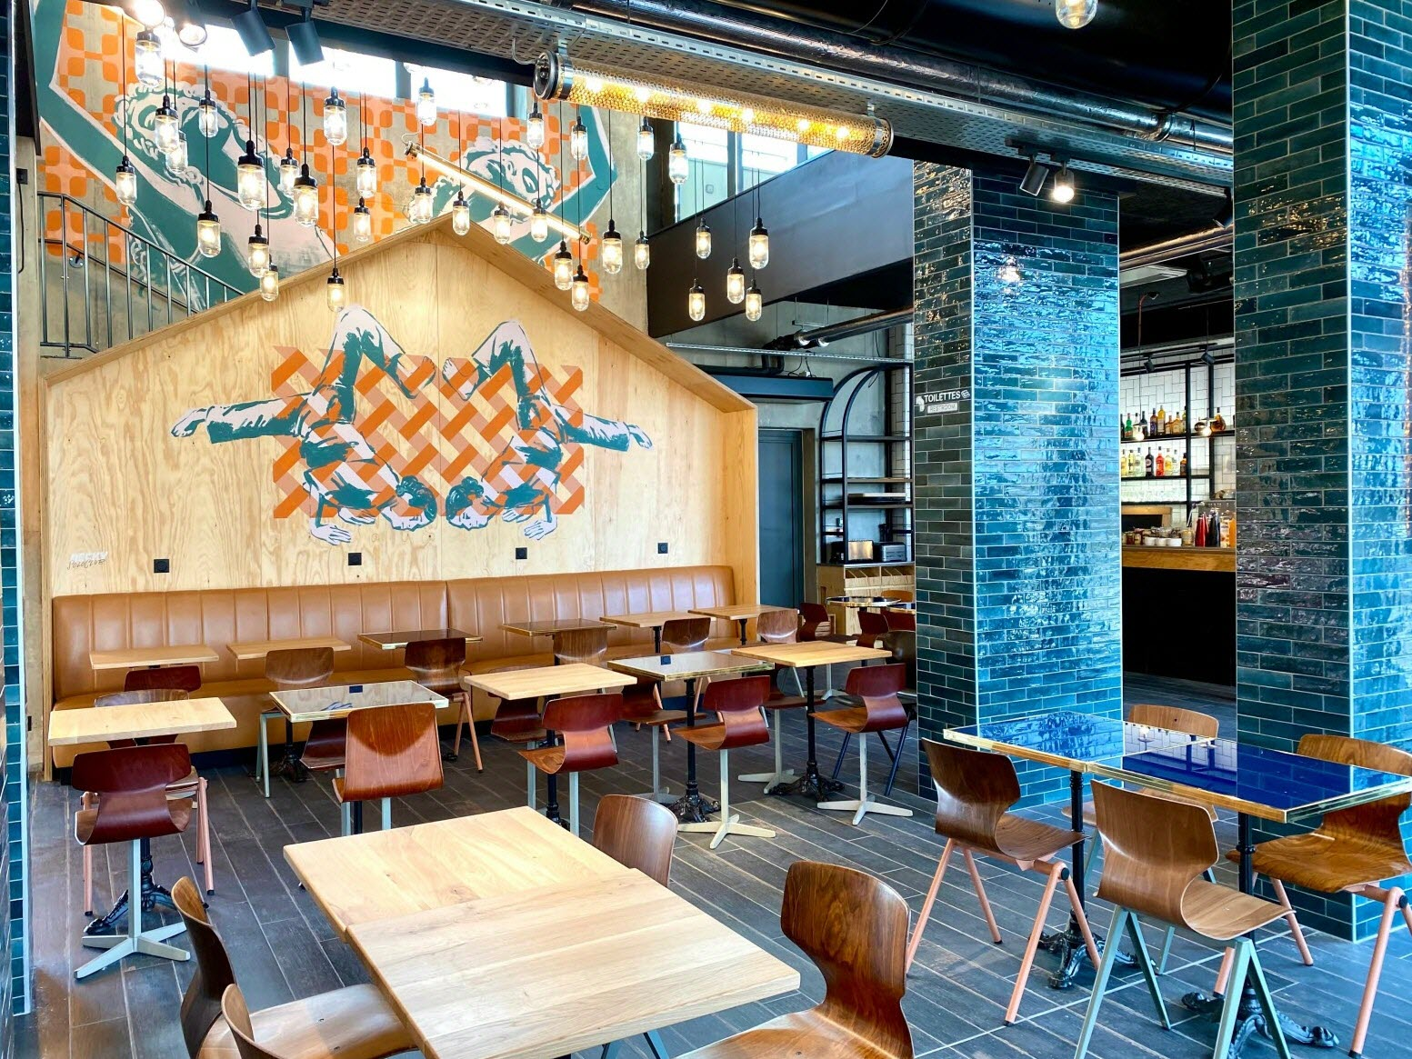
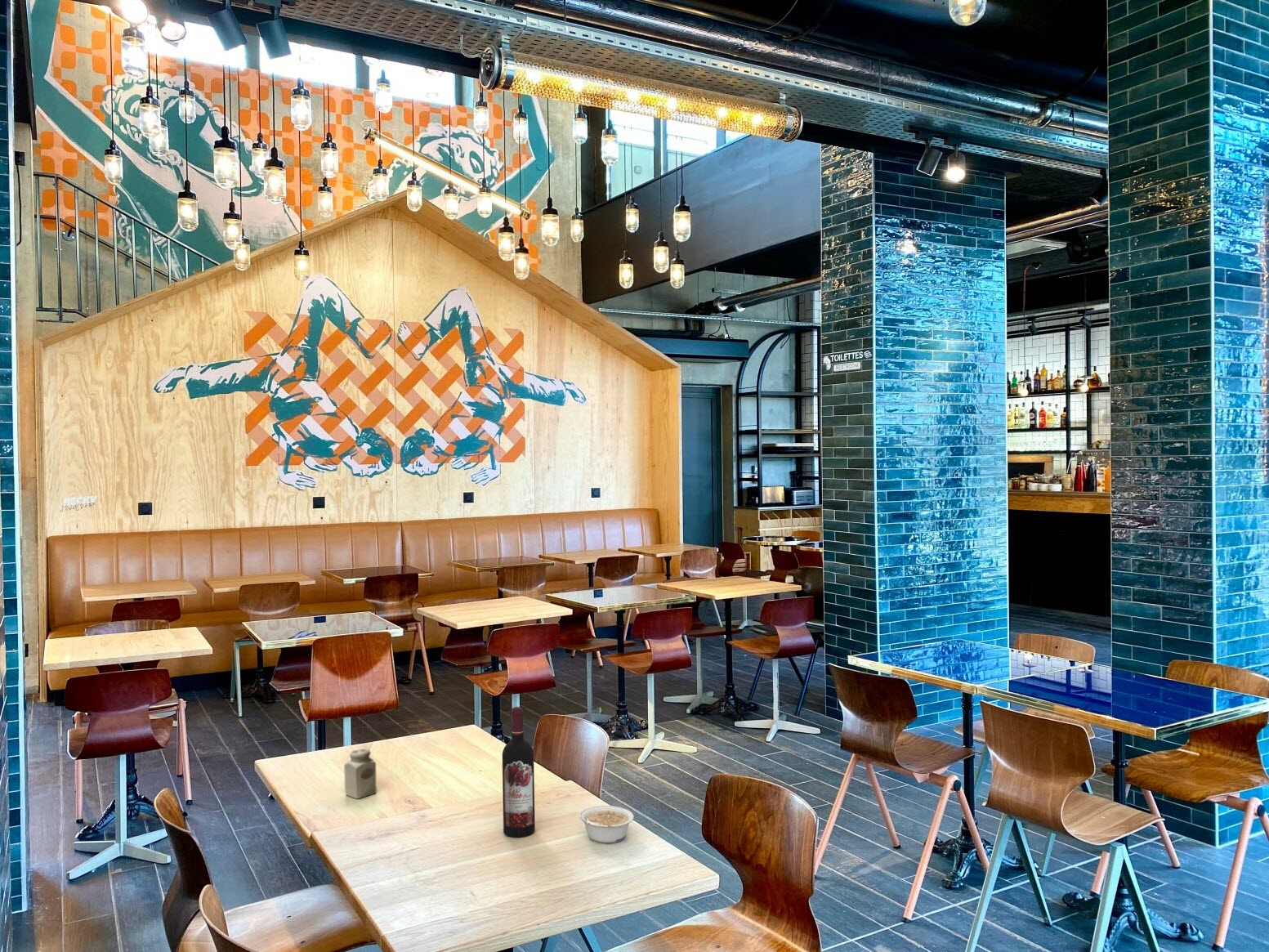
+ salt shaker (360, 771)
+ wine bottle (518, 769)
+ legume (608, 824)
